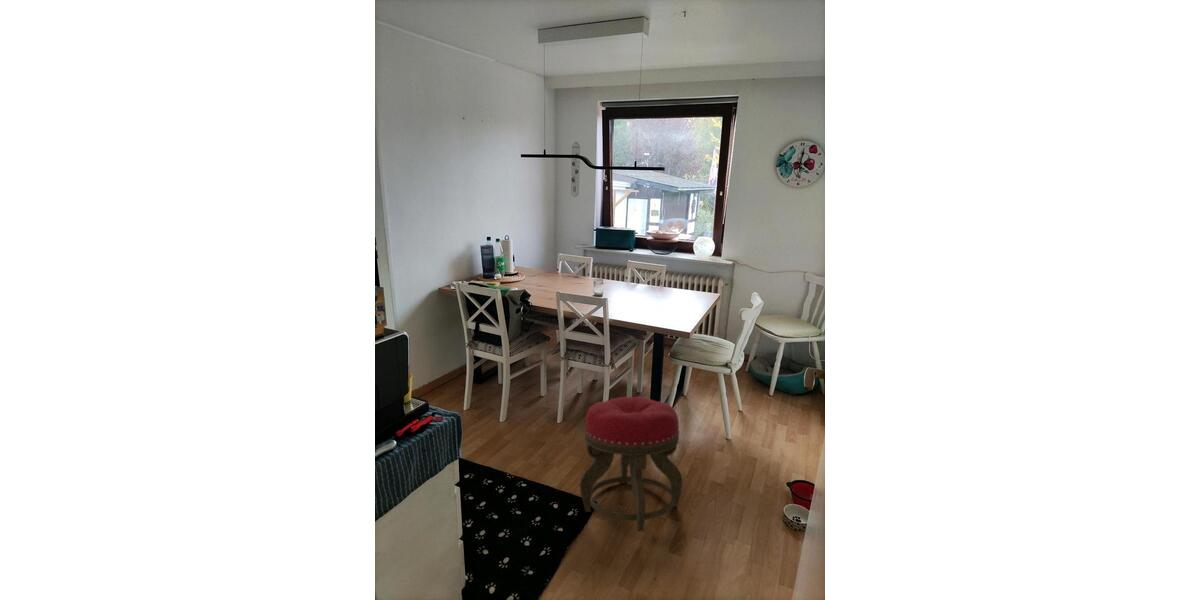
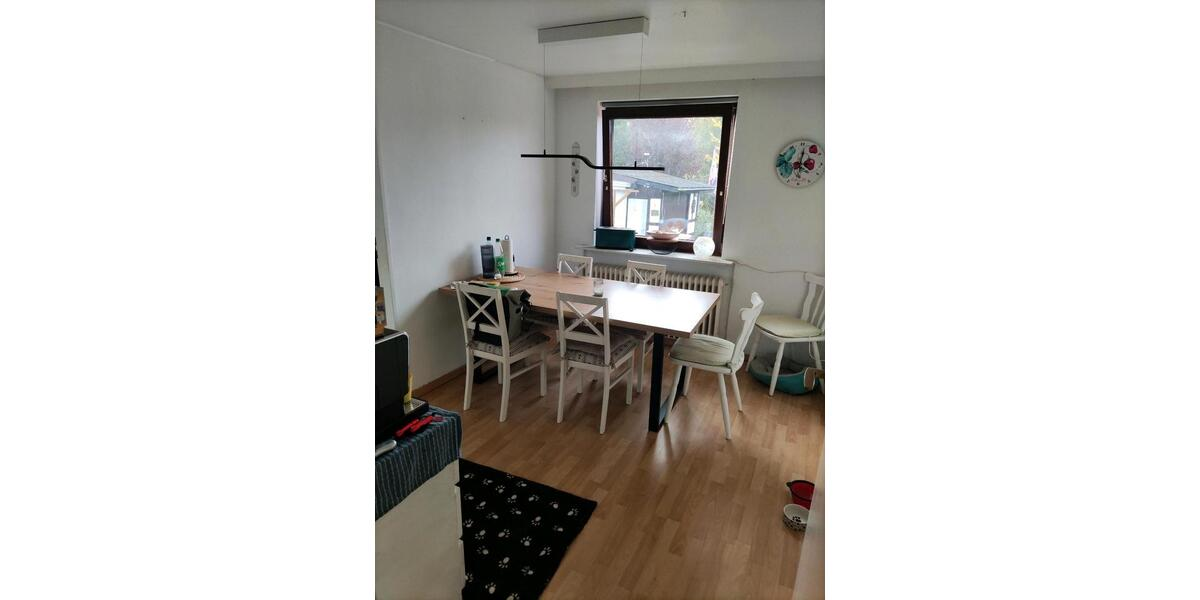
- stool (631, 456)
